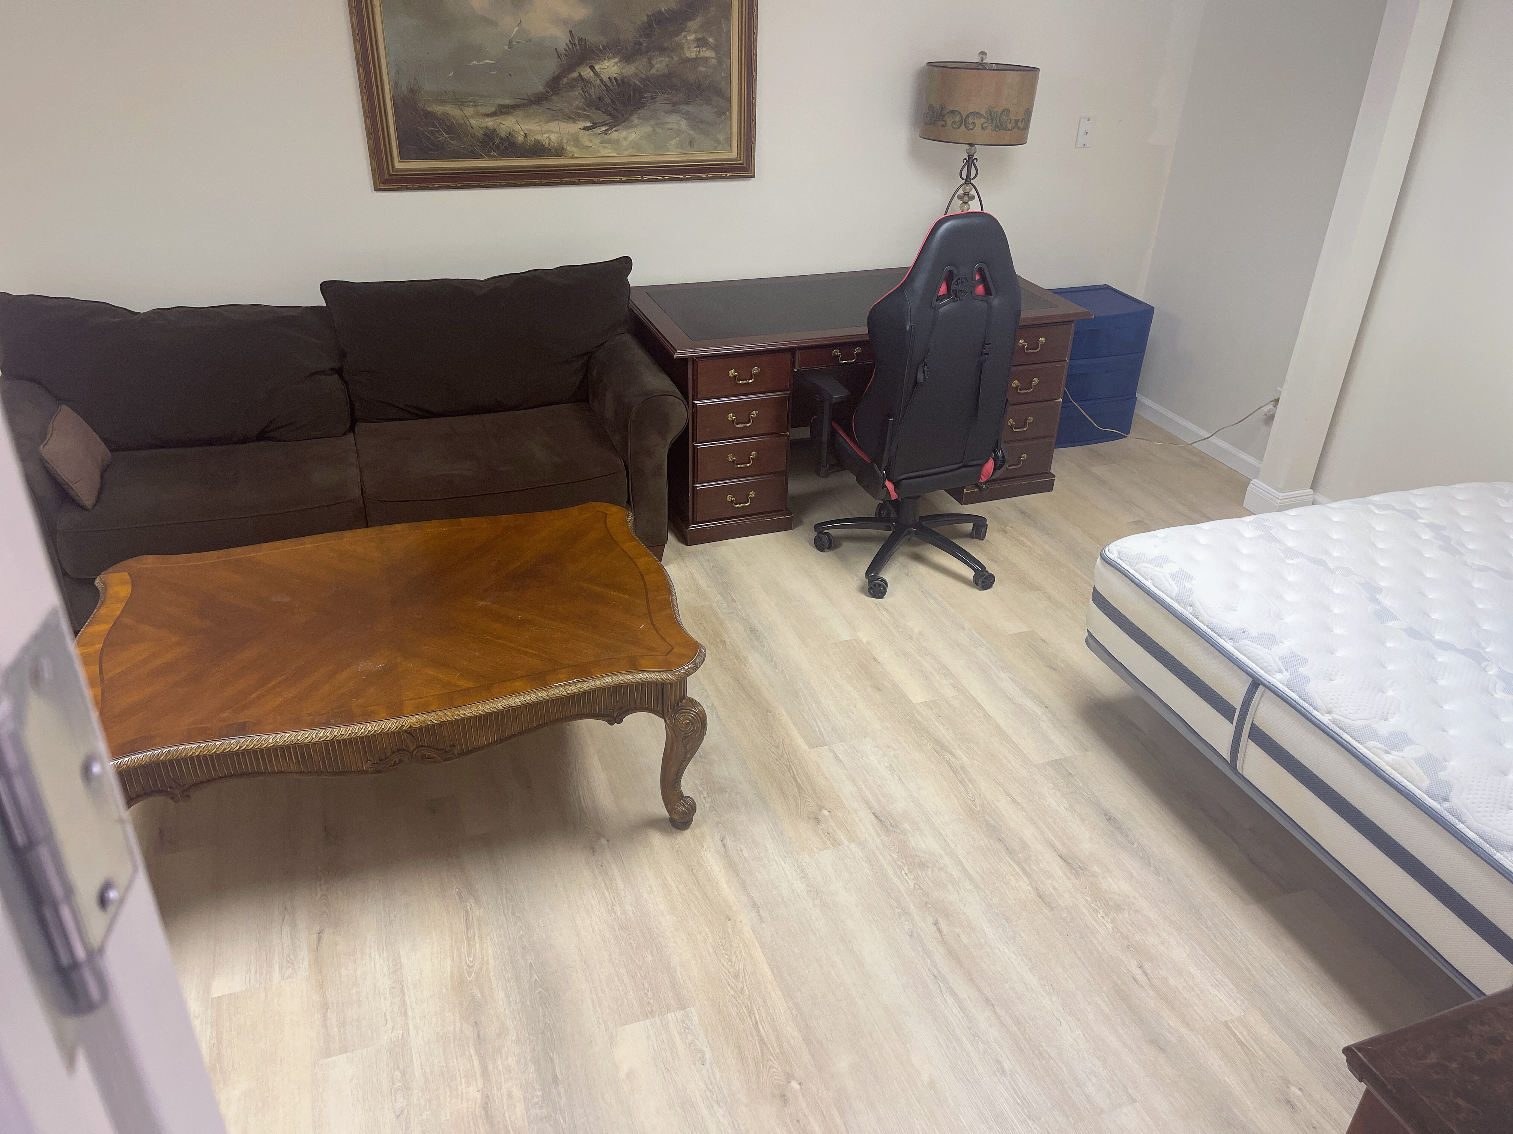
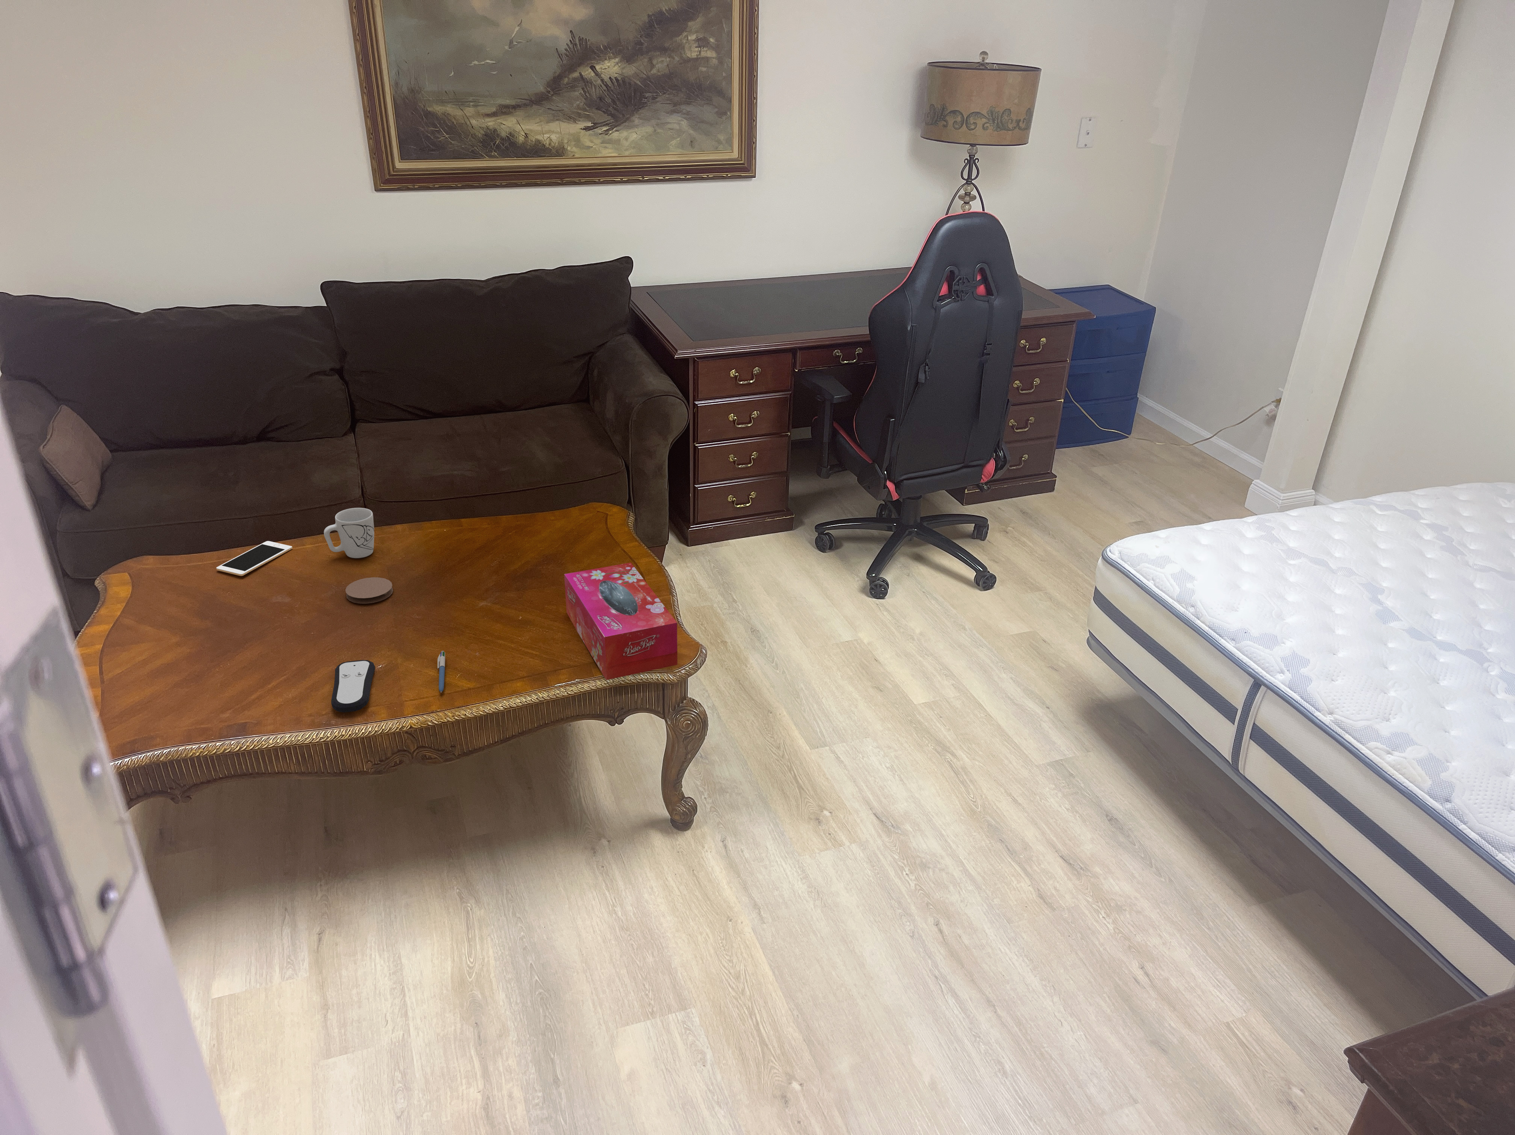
+ pen (440, 671)
+ remote control (352, 686)
+ mug (351, 535)
+ cell phone (255, 558)
+ tissue box (619, 618)
+ coaster (370, 590)
